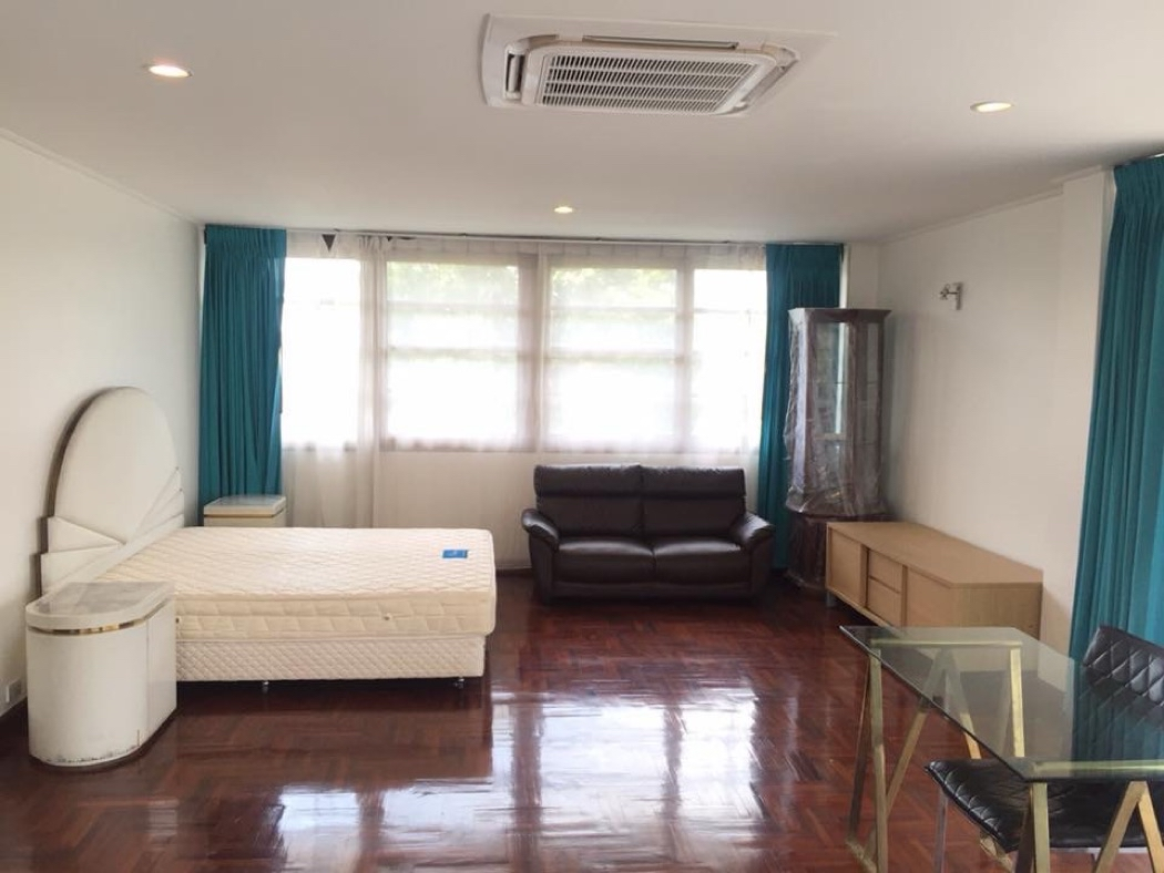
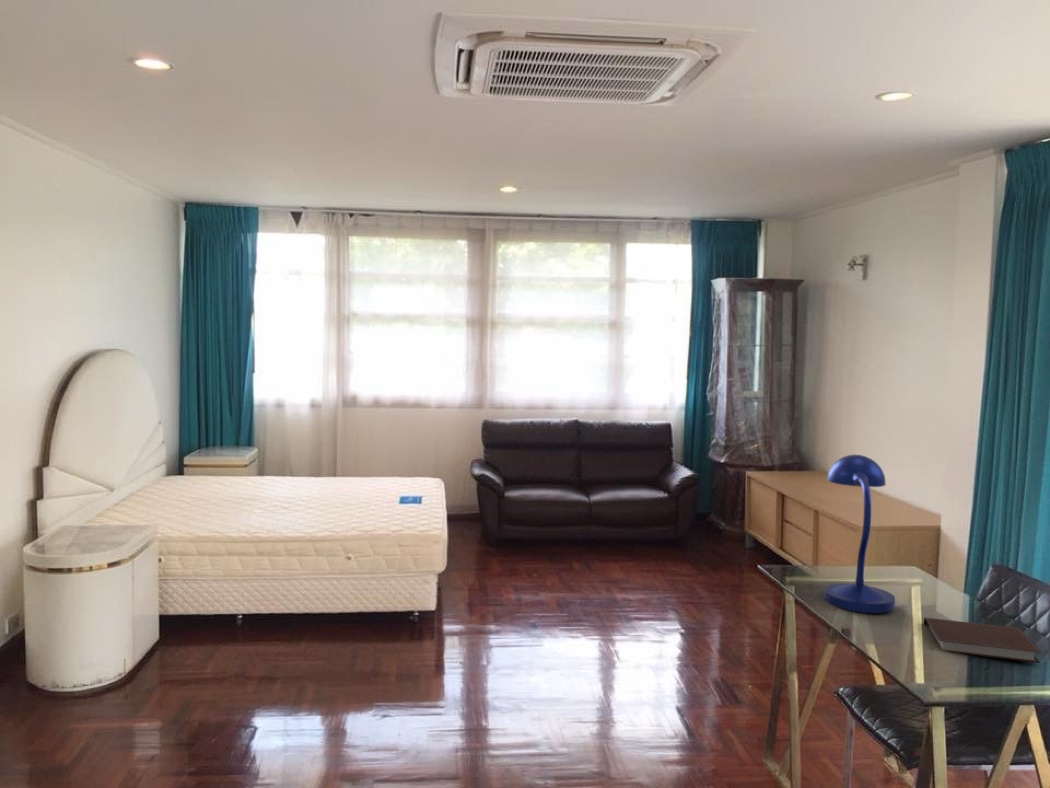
+ desk lamp (863, 526)
+ notebook (979, 638)
